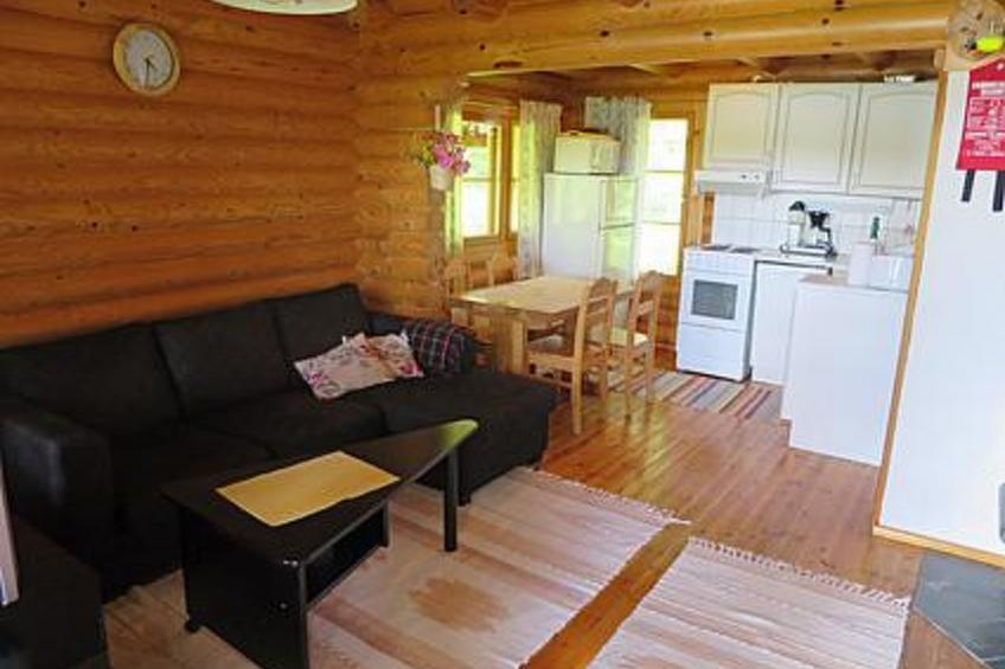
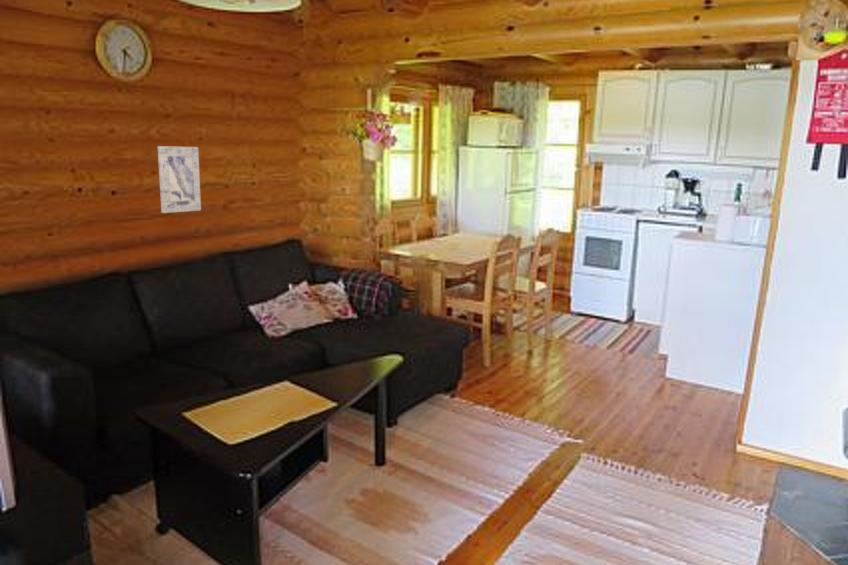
+ wall art (180, 179)
